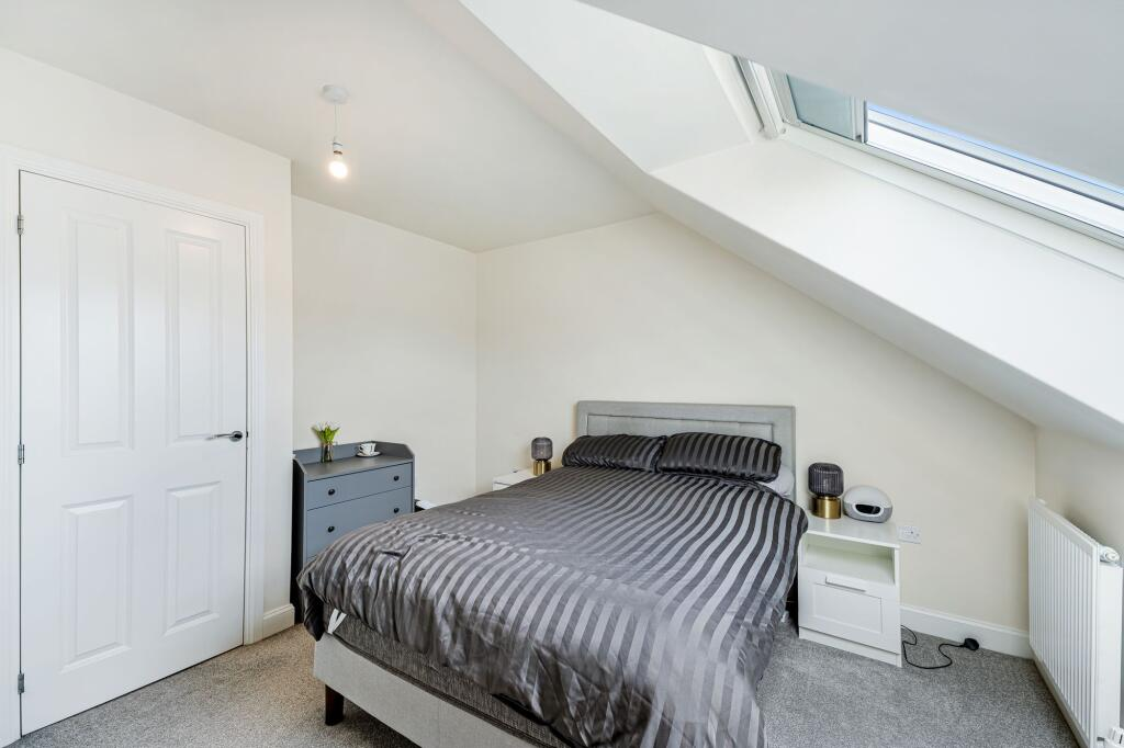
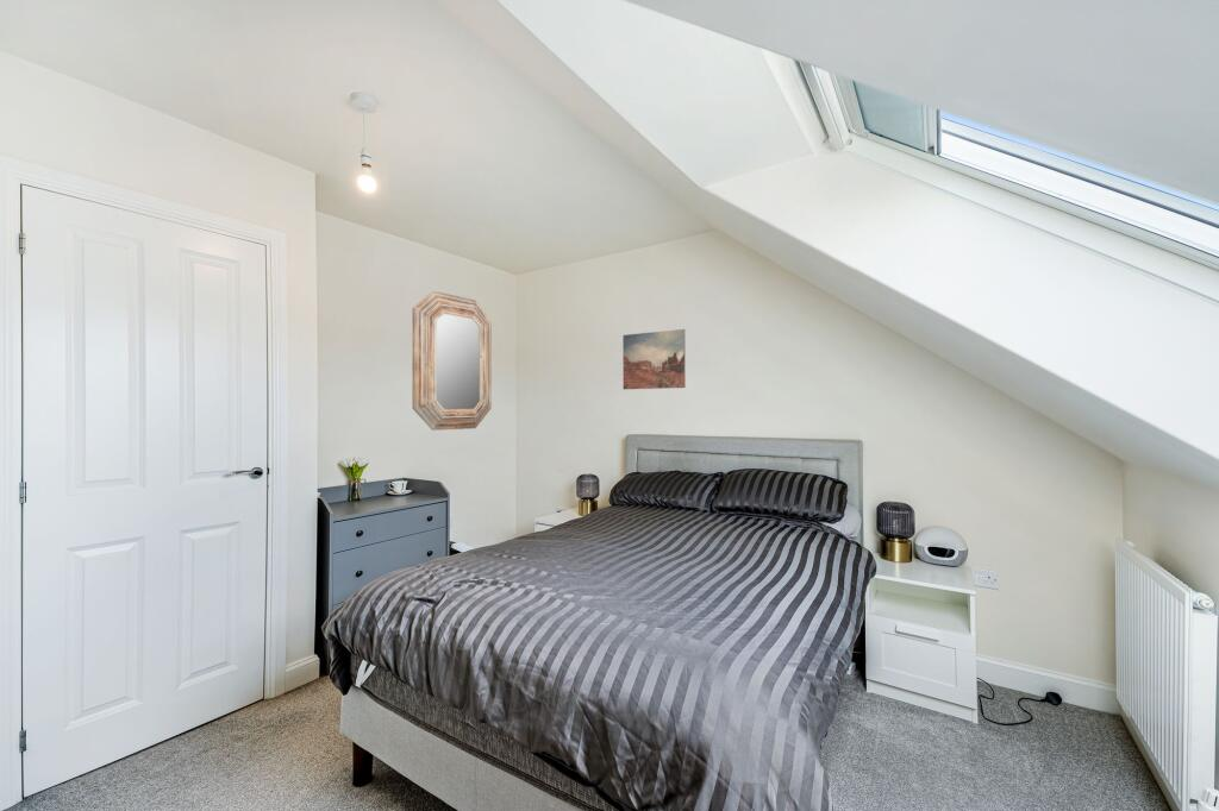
+ home mirror (456, 362)
+ wall art (652, 360)
